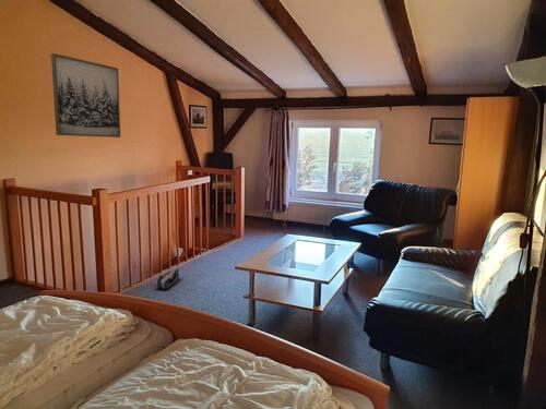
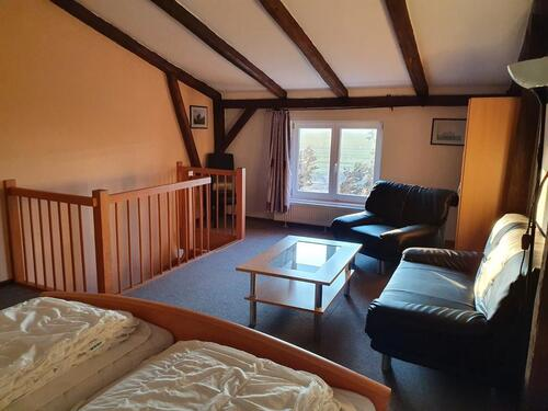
- shoe (168, 278)
- wall art (88, 99)
